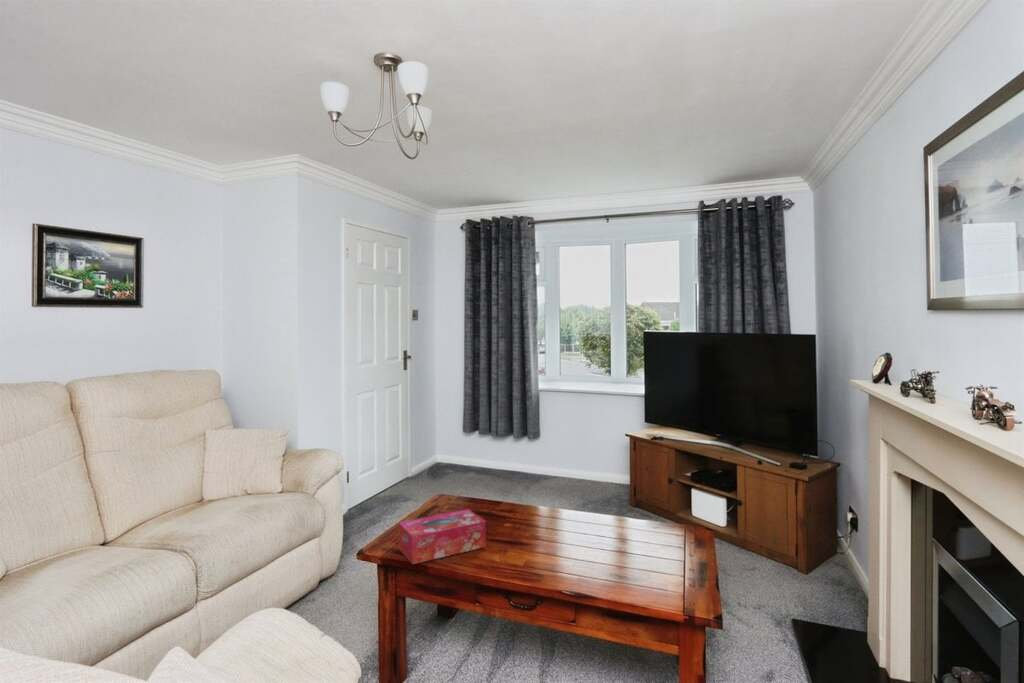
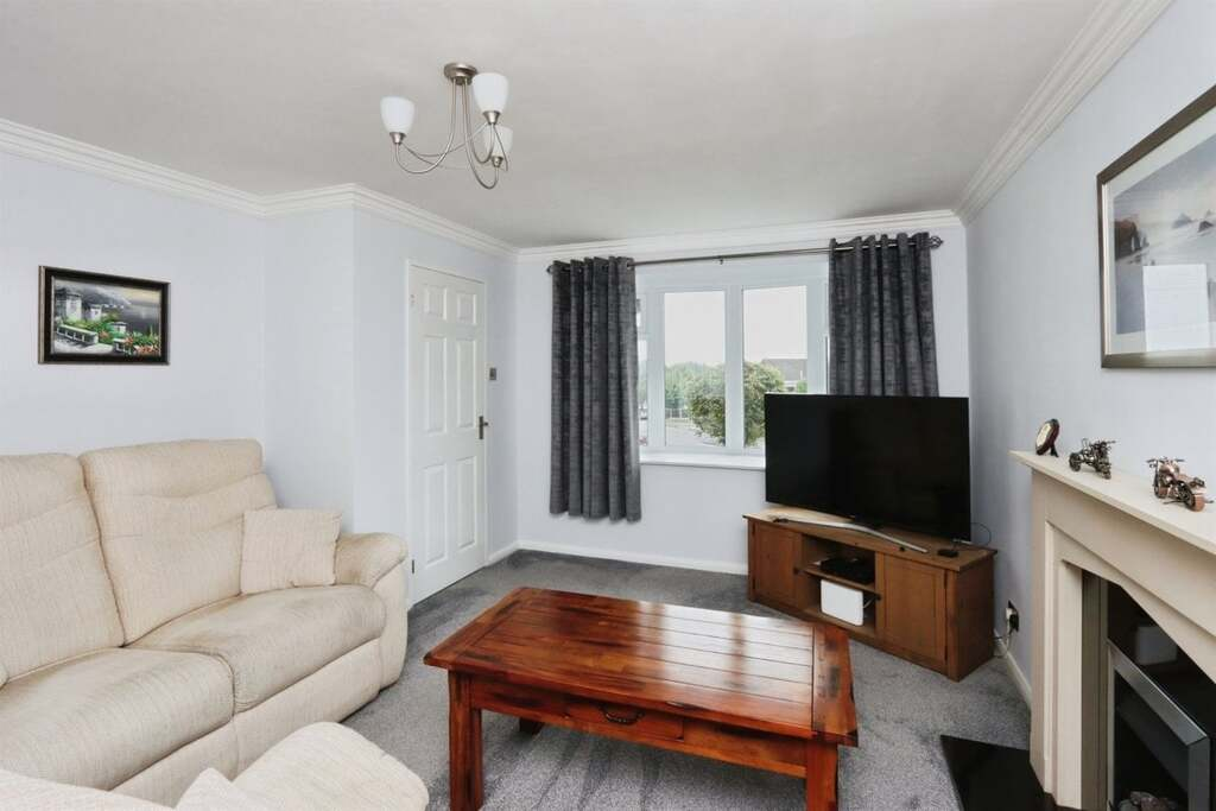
- tissue box (442, 534)
